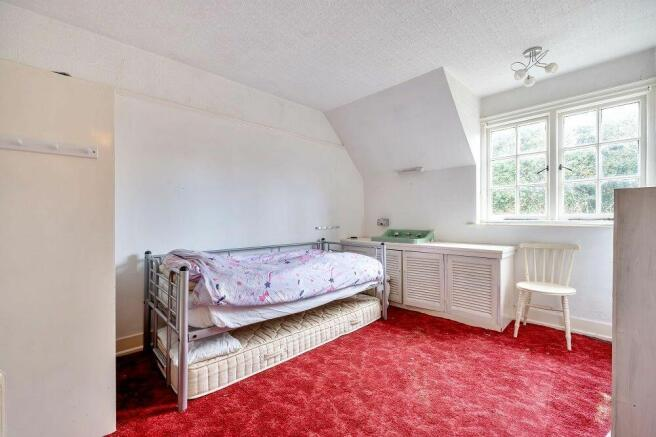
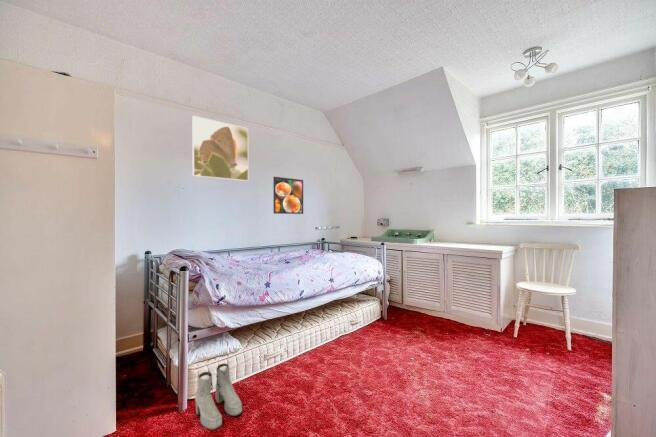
+ boots (218, 392)
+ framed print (221, 150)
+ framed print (288, 196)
